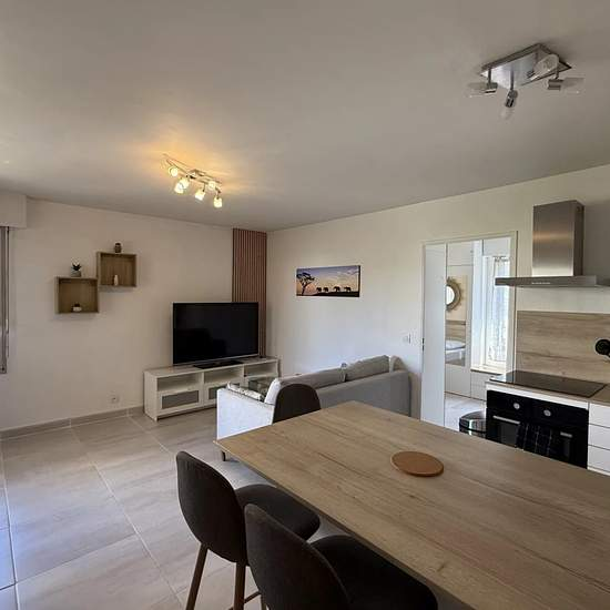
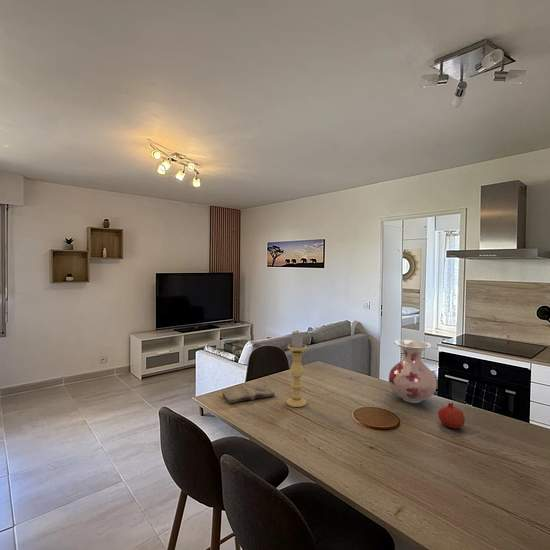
+ diary (248, 393)
+ candle holder (296, 366)
+ fruit (451, 414)
+ vase (412, 371)
